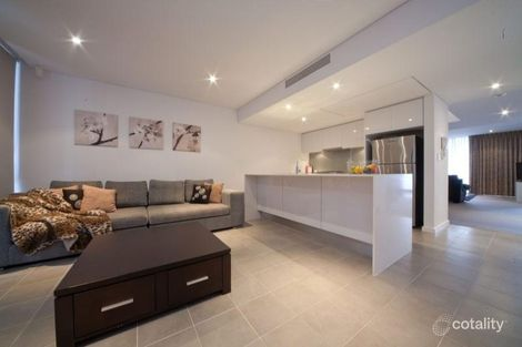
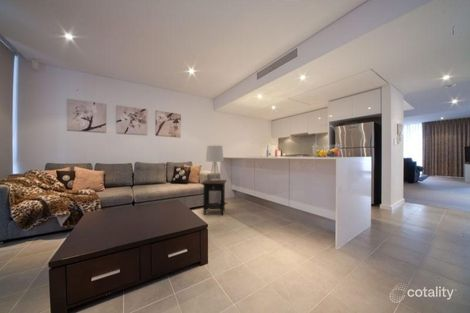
+ lamp (214, 163)
+ side table (220, 196)
